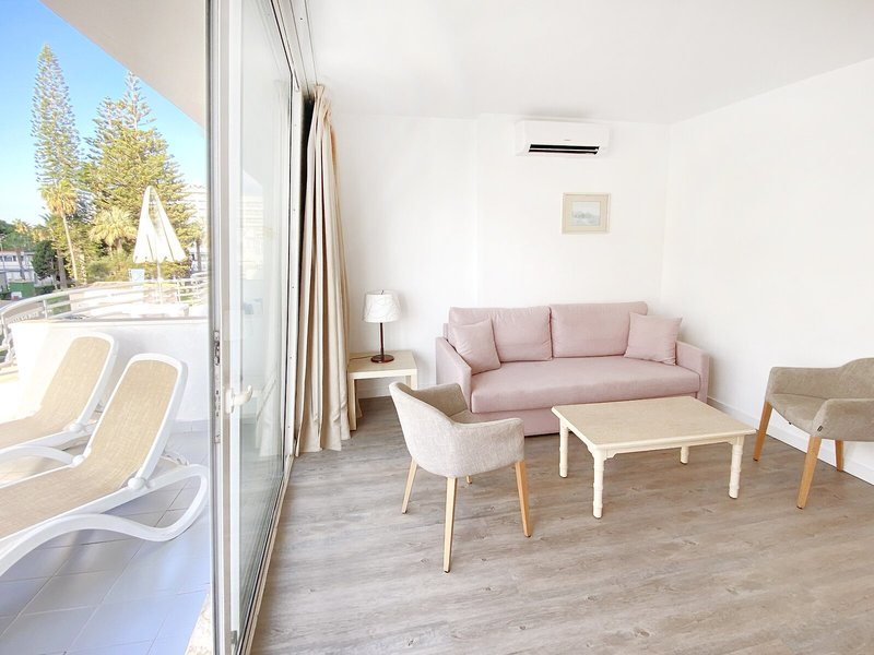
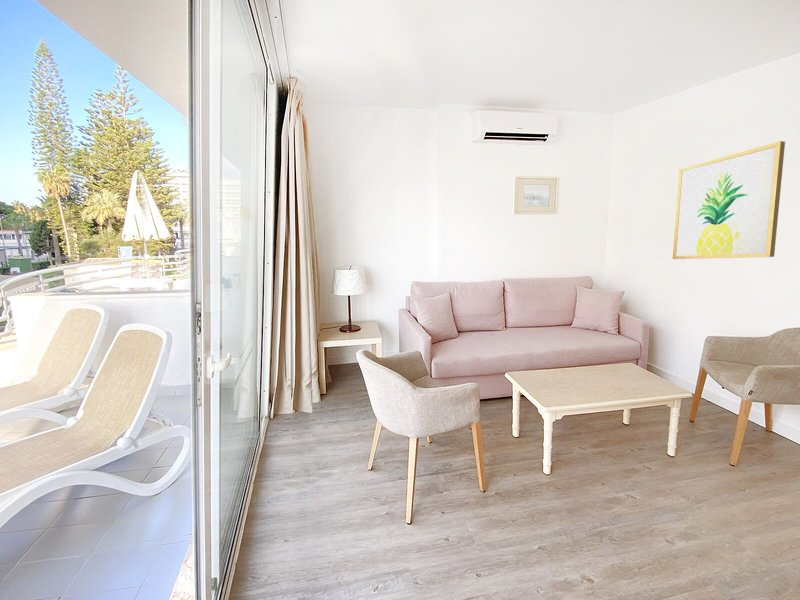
+ wall art (721, 208)
